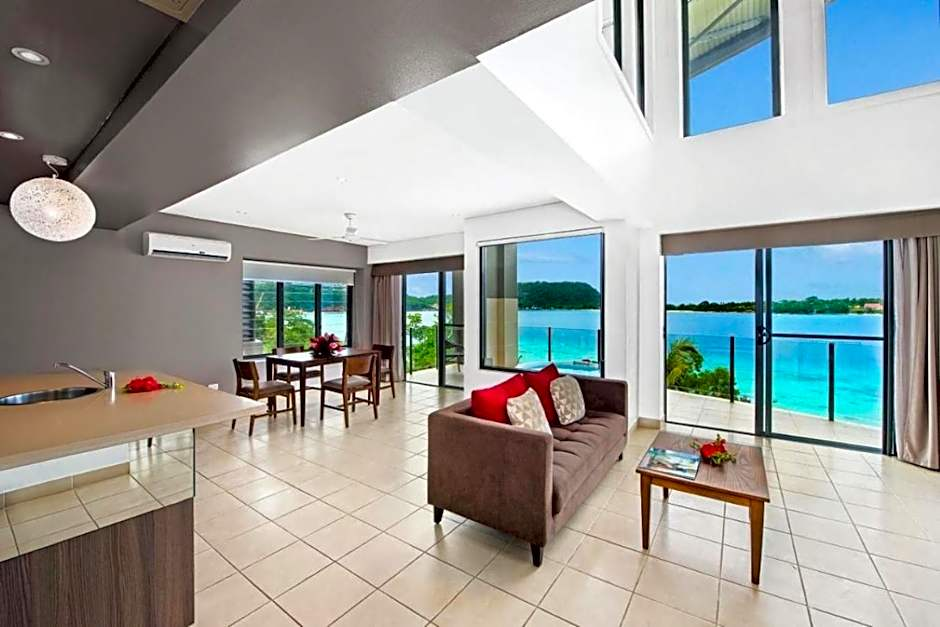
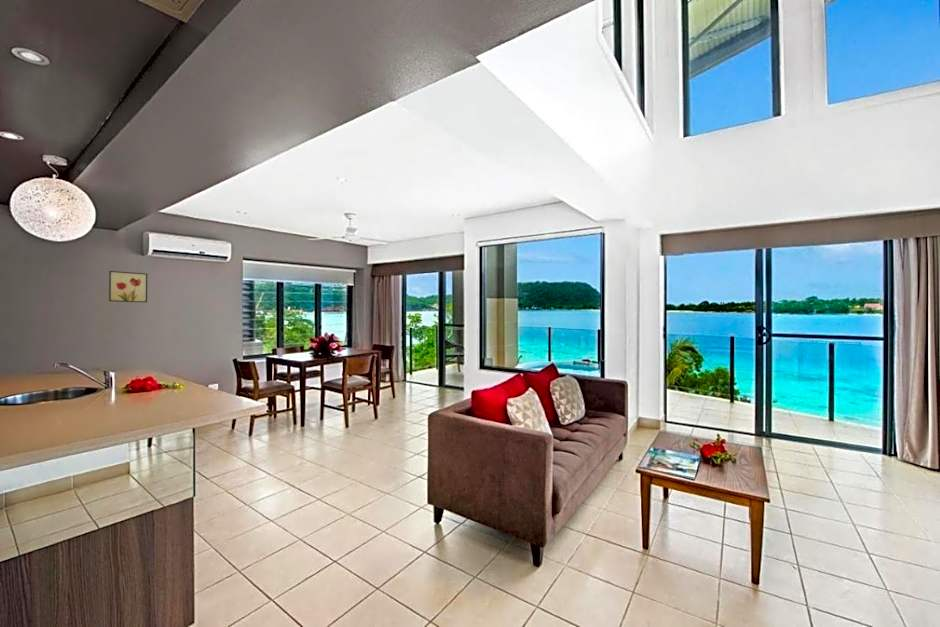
+ wall art (128, 287)
